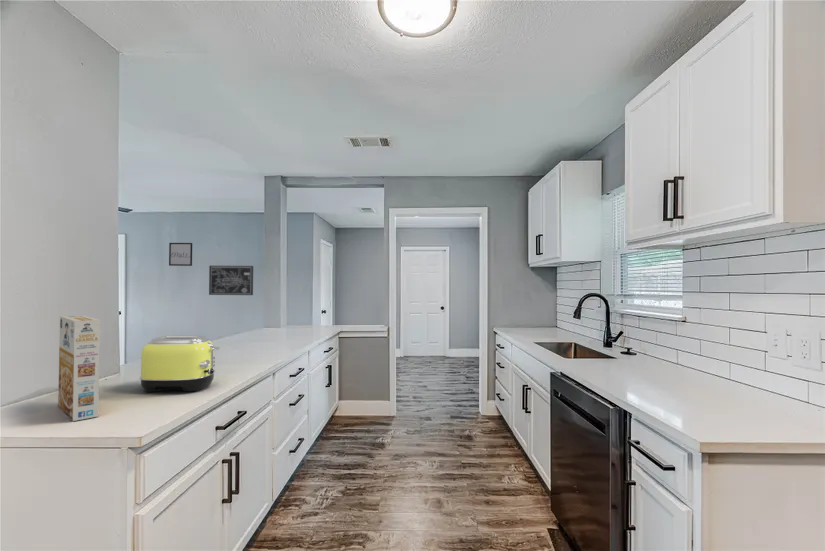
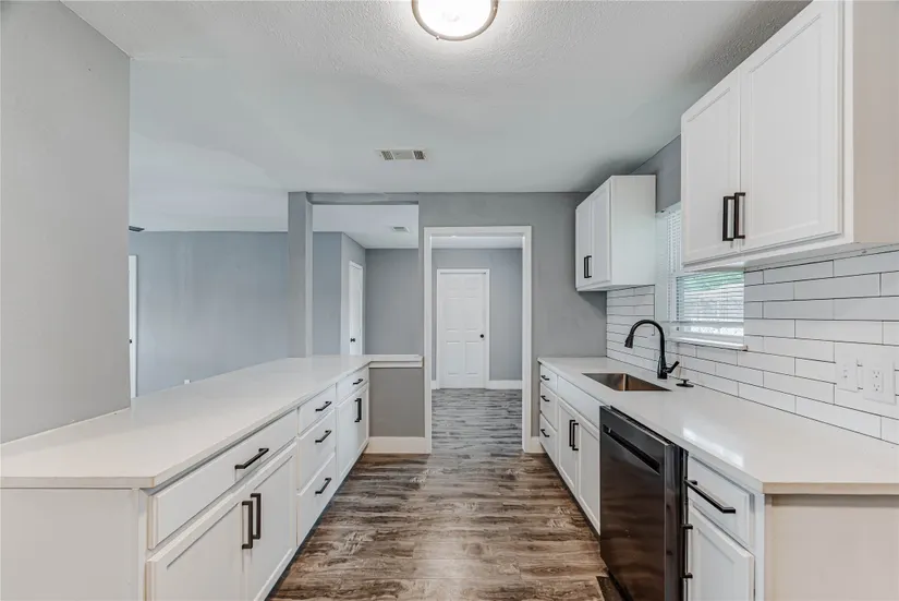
- wall art (180, 254)
- wall art (231, 280)
- toaster (181, 362)
- cereal box (78, 364)
